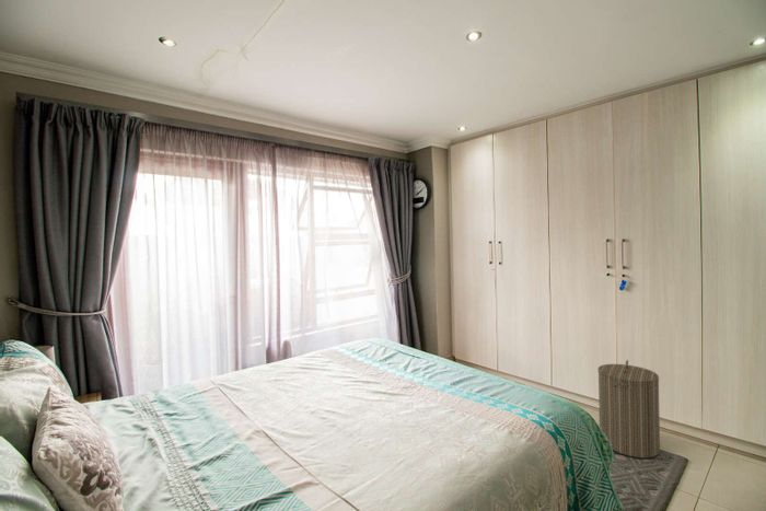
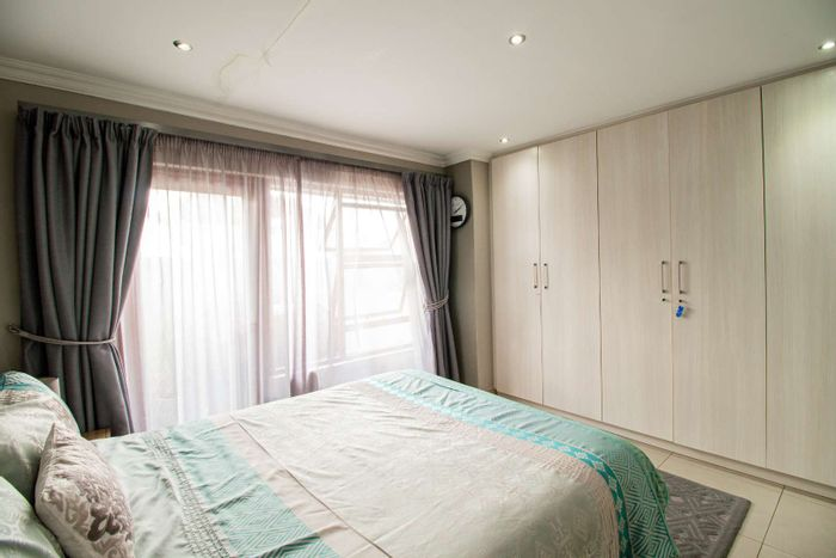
- laundry hamper (627, 402)
